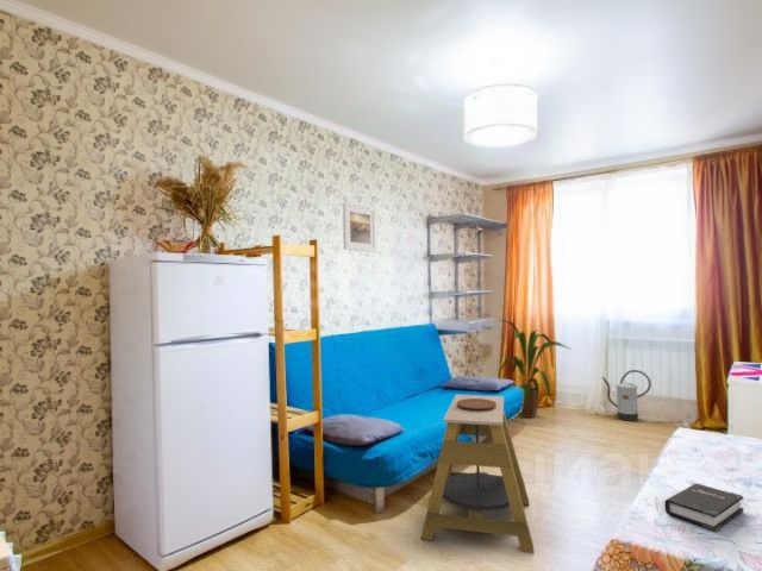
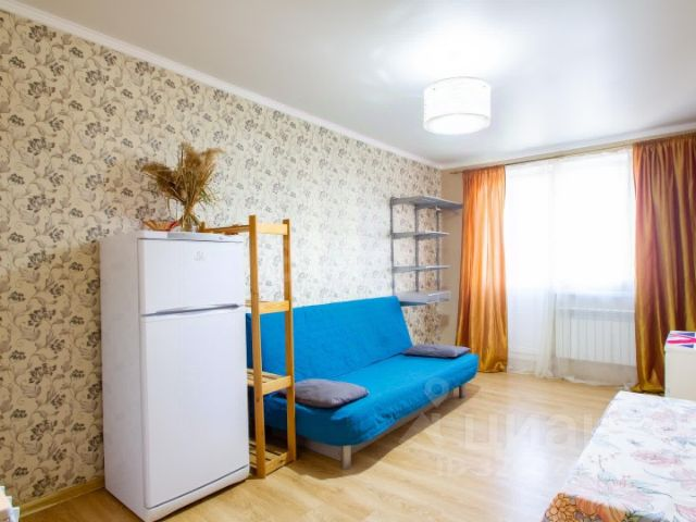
- hardback book (704, 504)
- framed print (360, 227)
- watering can (625, 394)
- side table (477, 459)
- house plant (535, 368)
